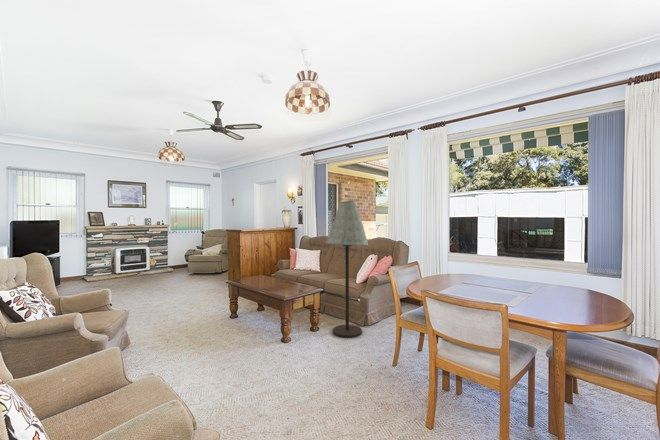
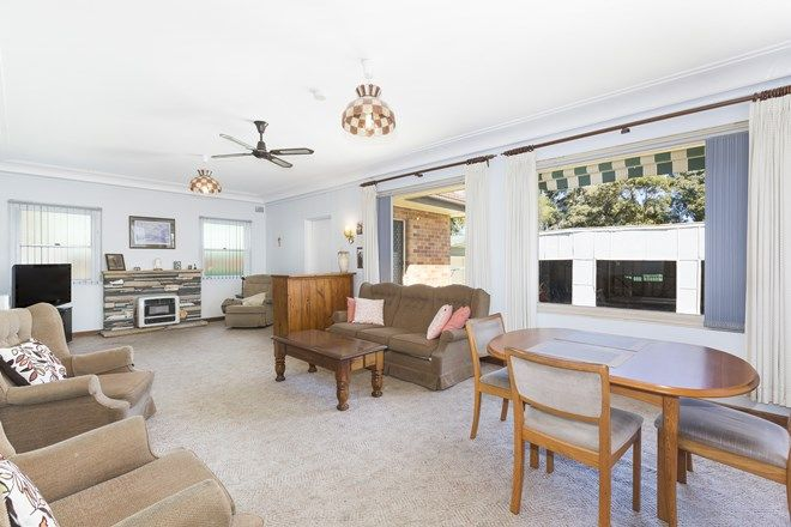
- floor lamp (347, 266)
